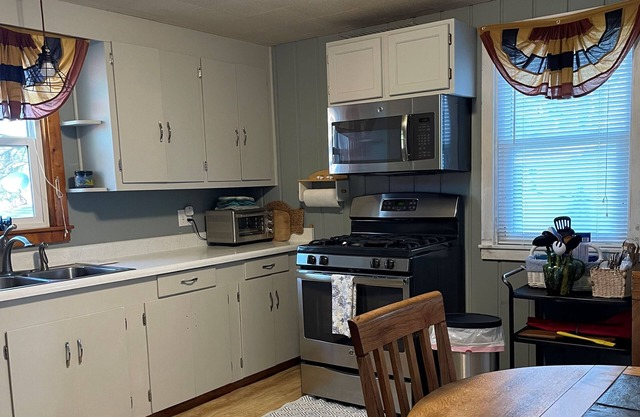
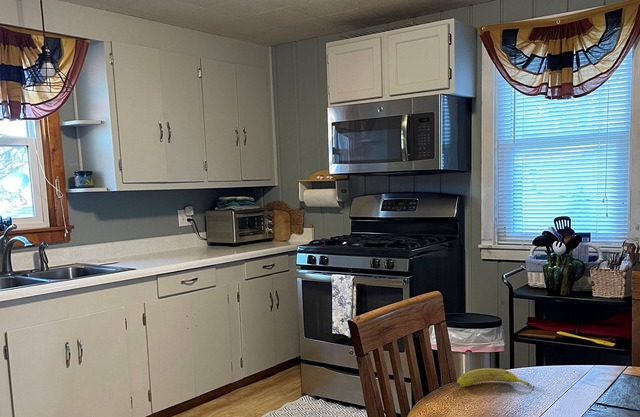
+ fruit (491, 378)
